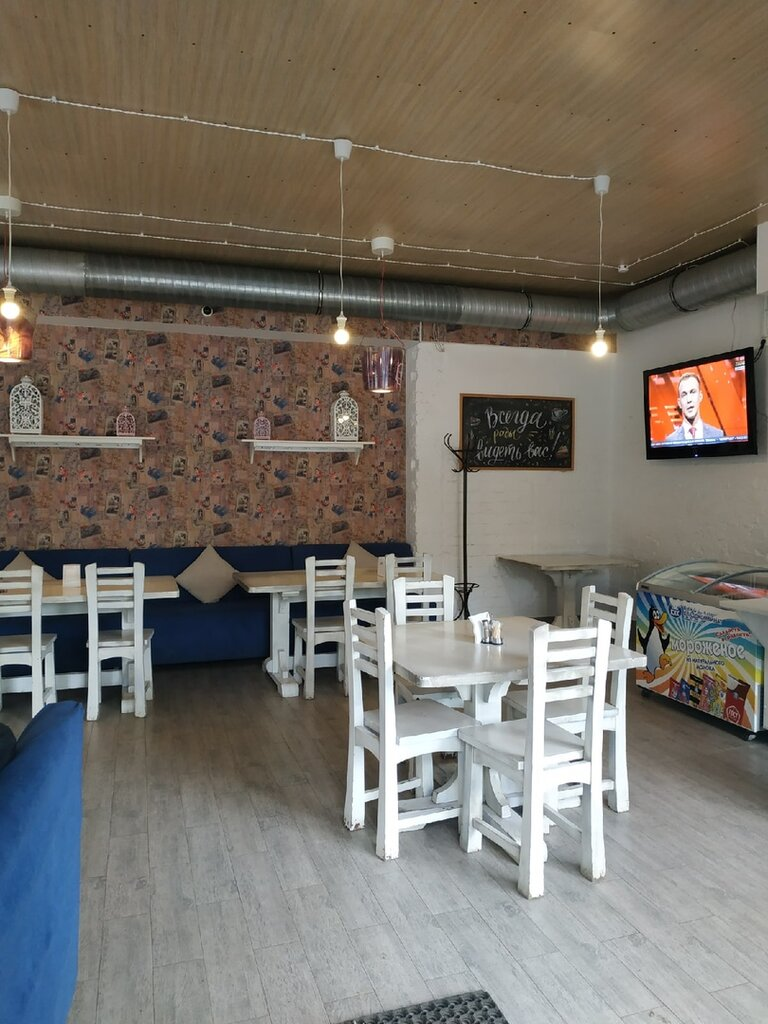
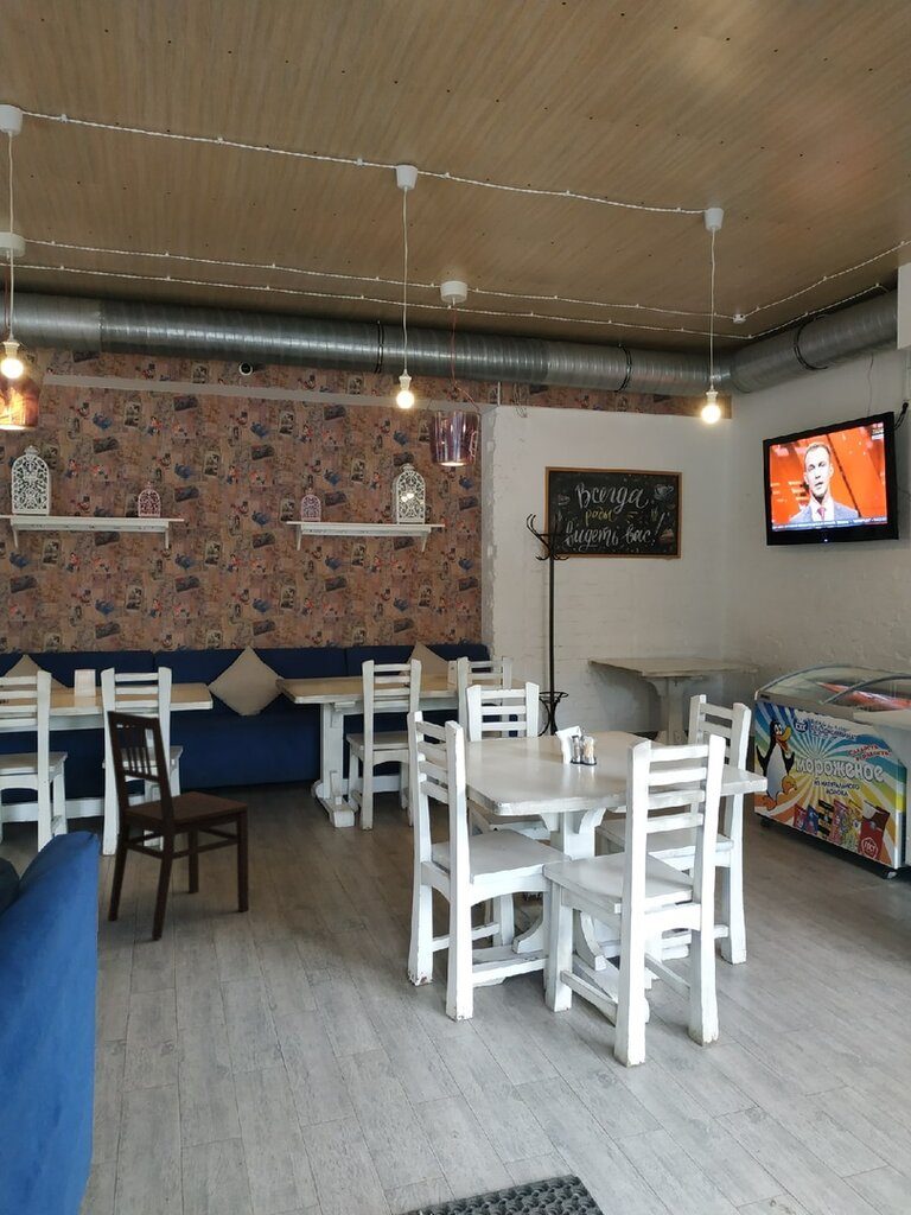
+ dining chair (178, 810)
